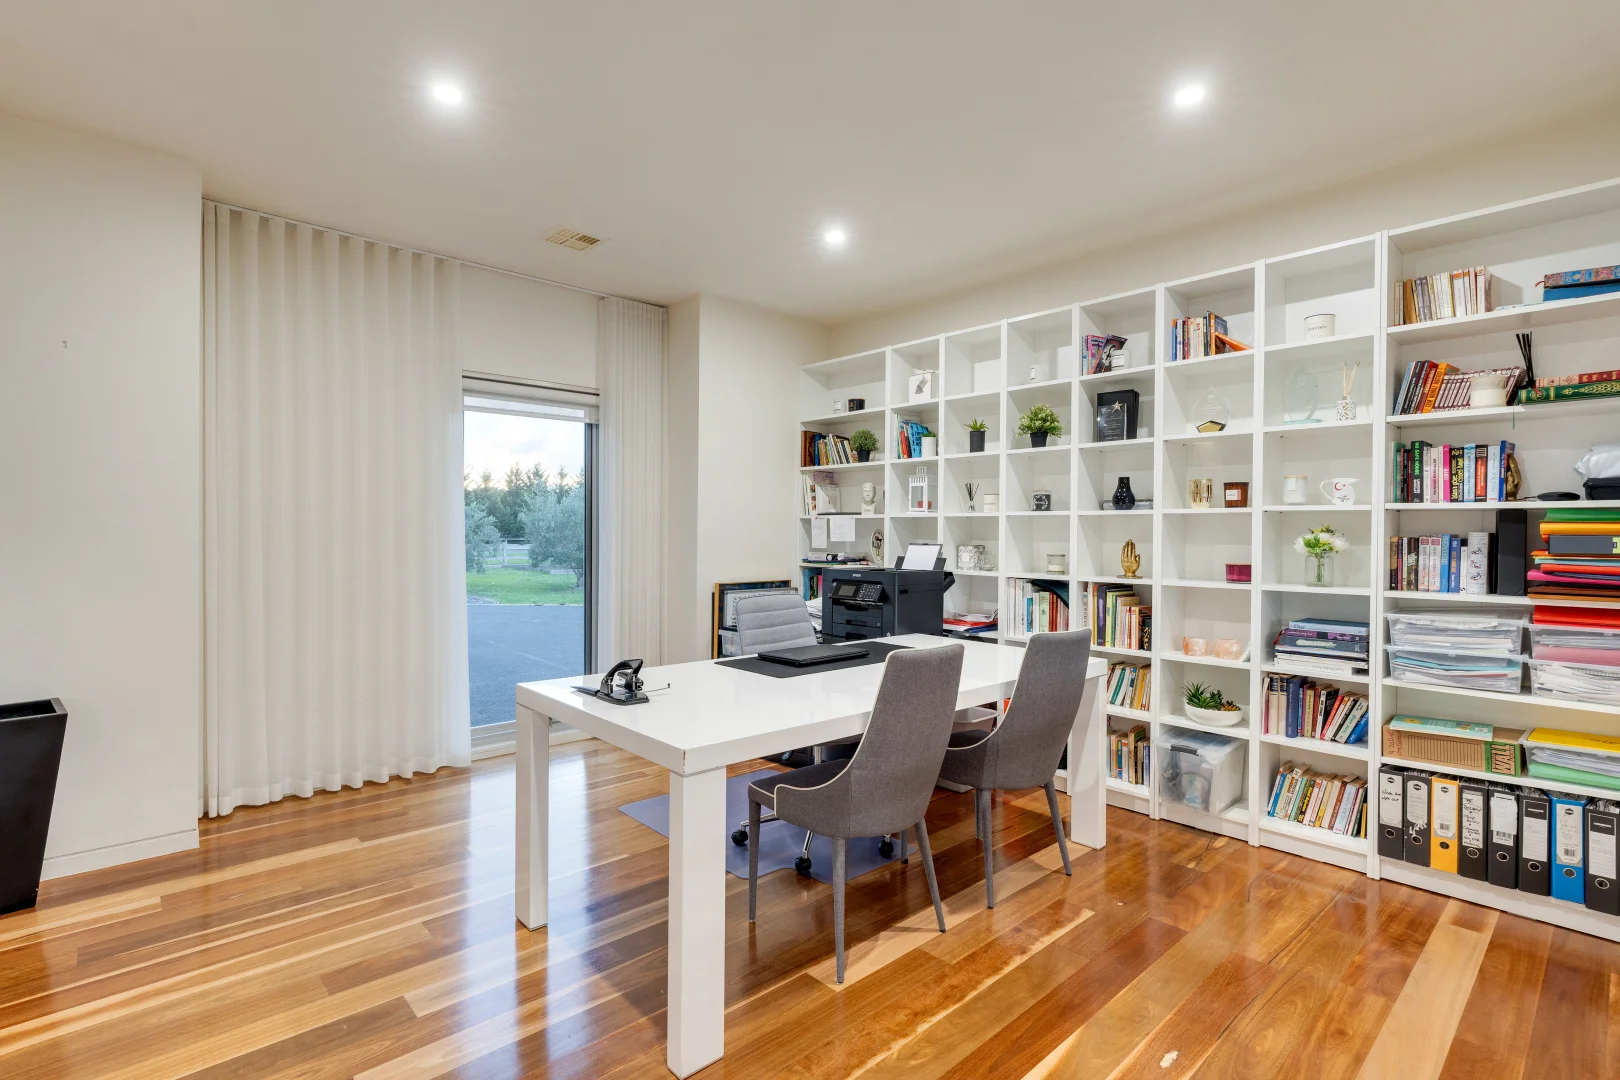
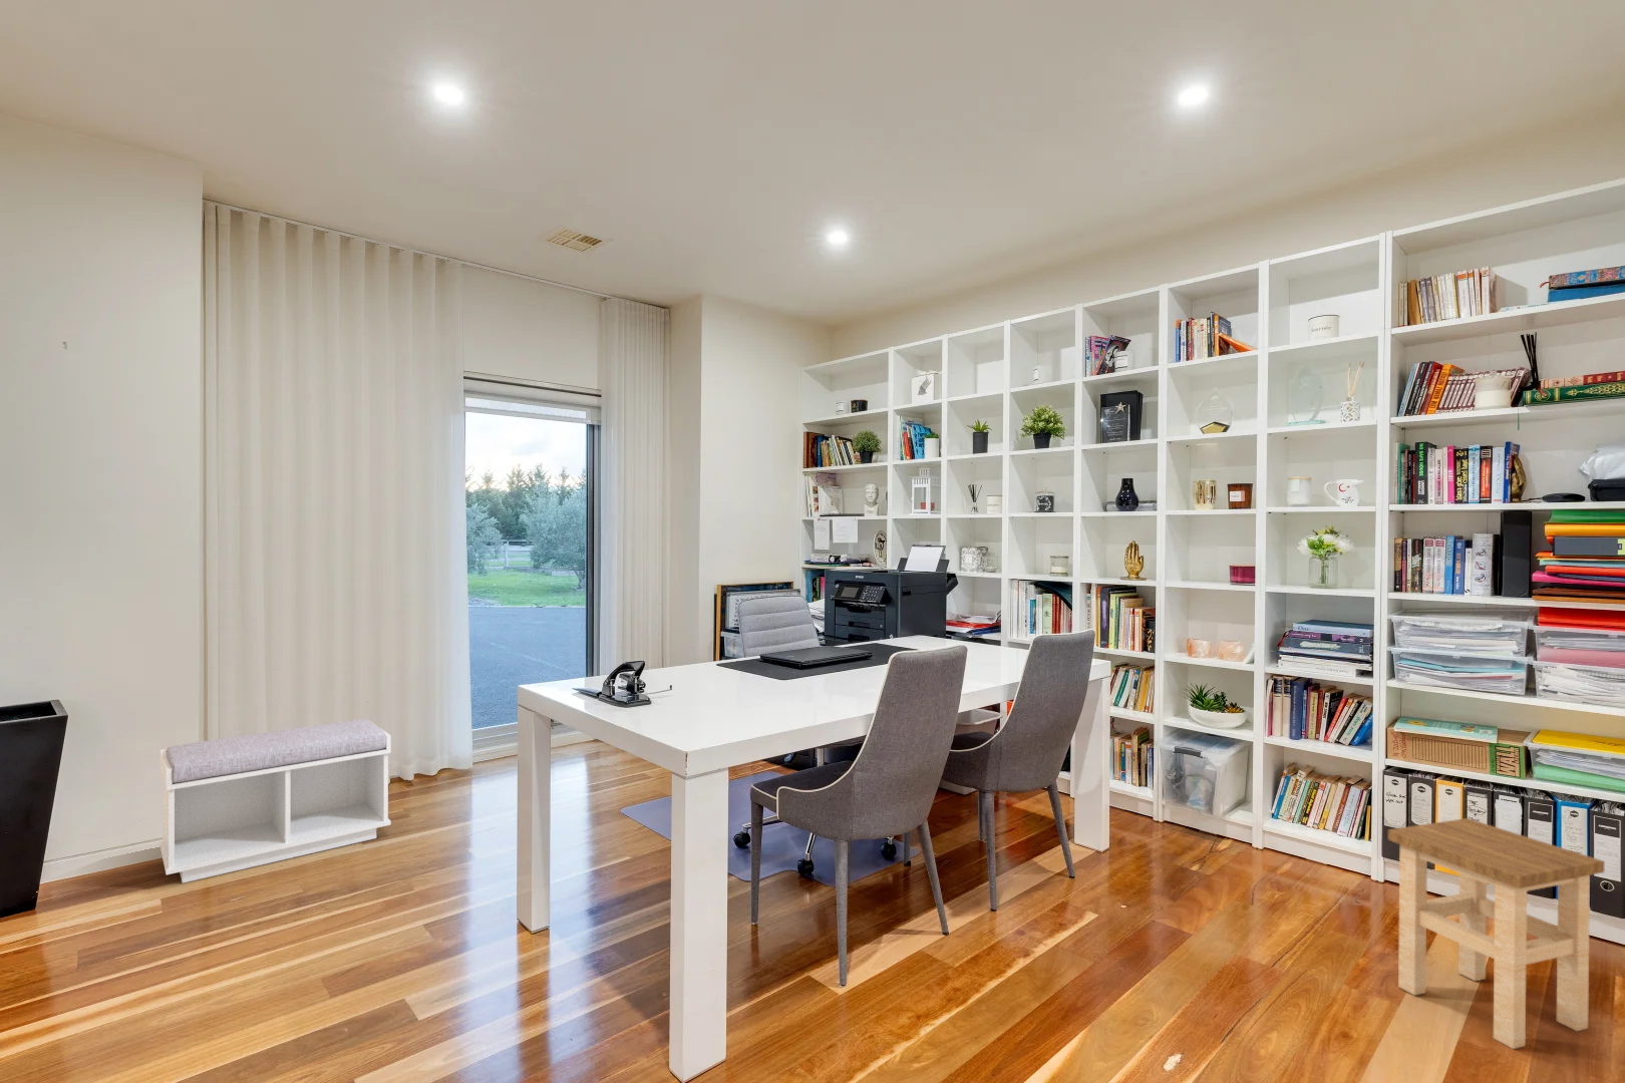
+ bench (279, 792)
+ stool (1486, 926)
